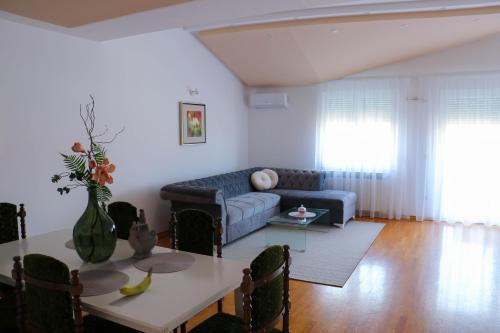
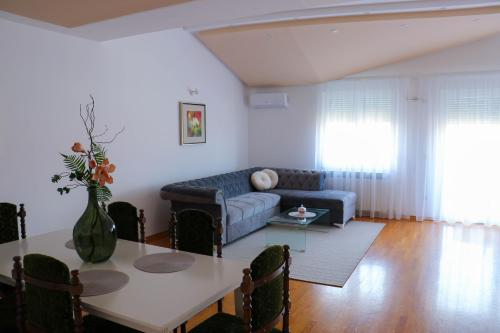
- fruit (137, 284)
- ceremonial vessel (142, 234)
